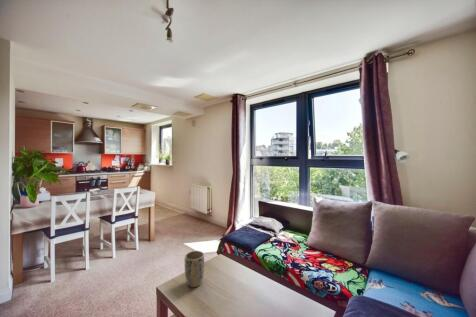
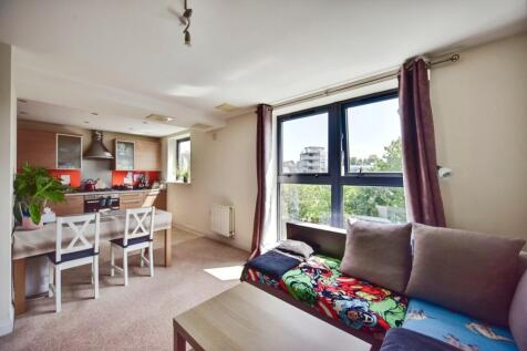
- plant pot (194, 268)
